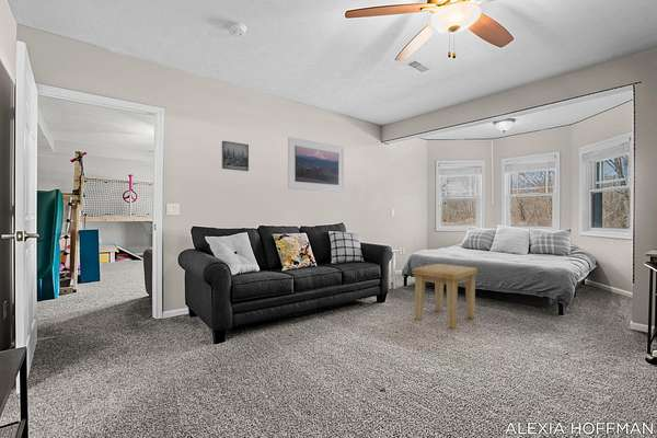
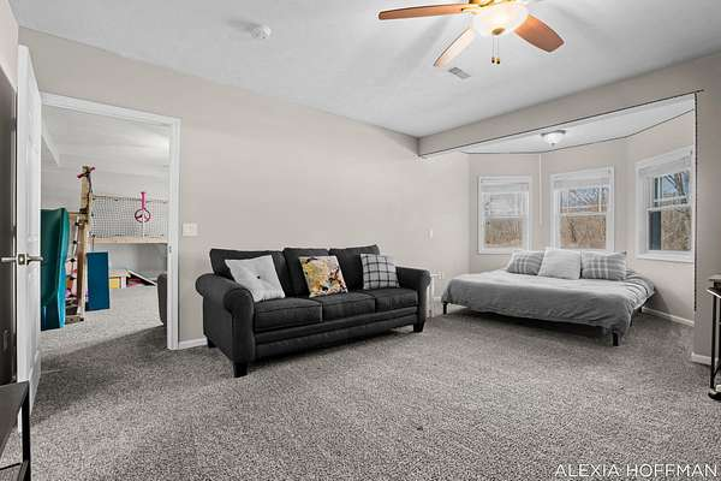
- side table (447, 292)
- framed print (318, 166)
- wall art (235, 155)
